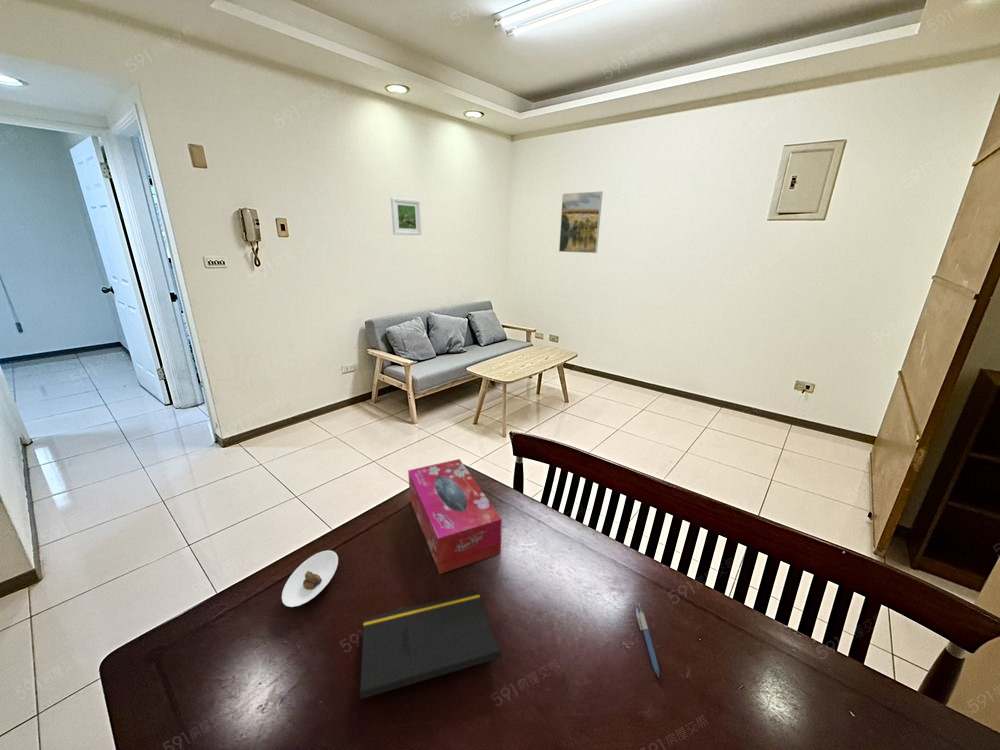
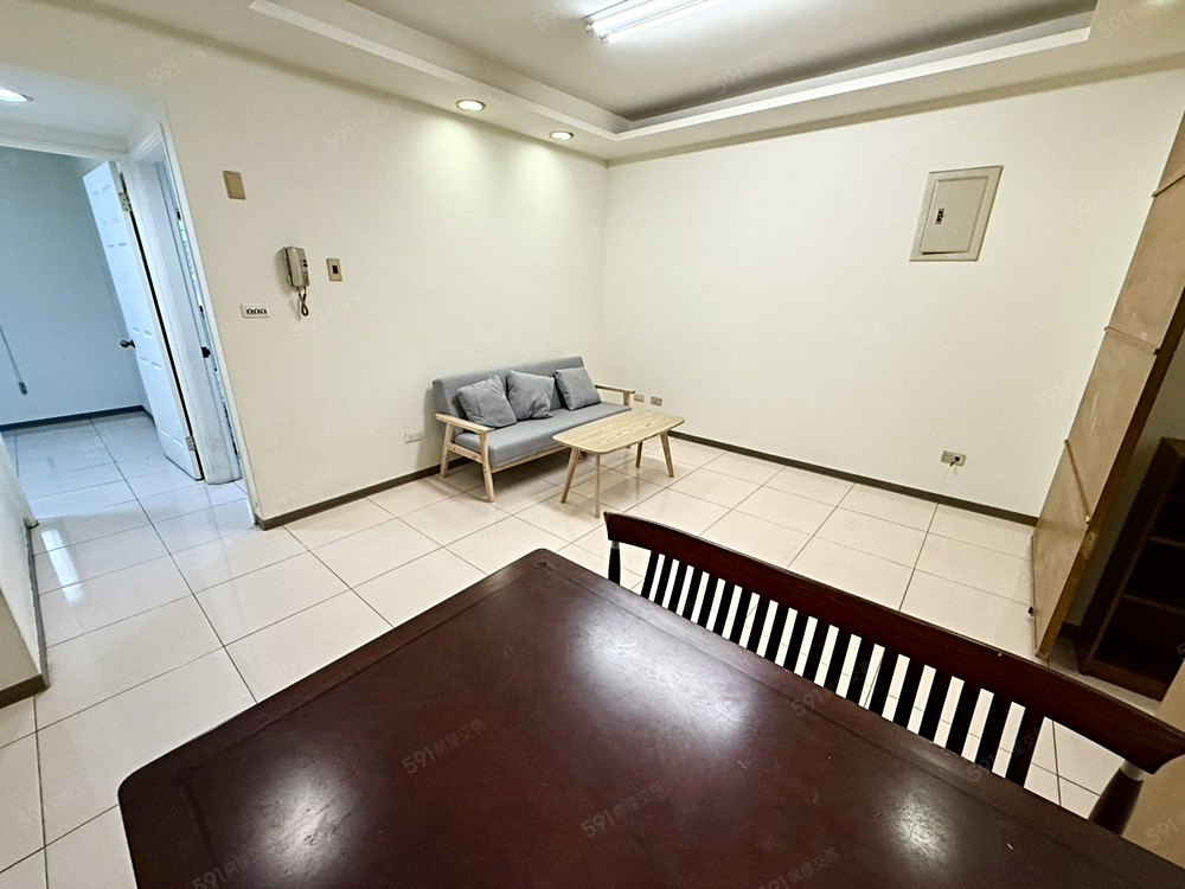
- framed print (579, 223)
- notepad (427, 636)
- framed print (406, 217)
- tissue box (451, 508)
- saucer (312, 580)
- pen (646, 636)
